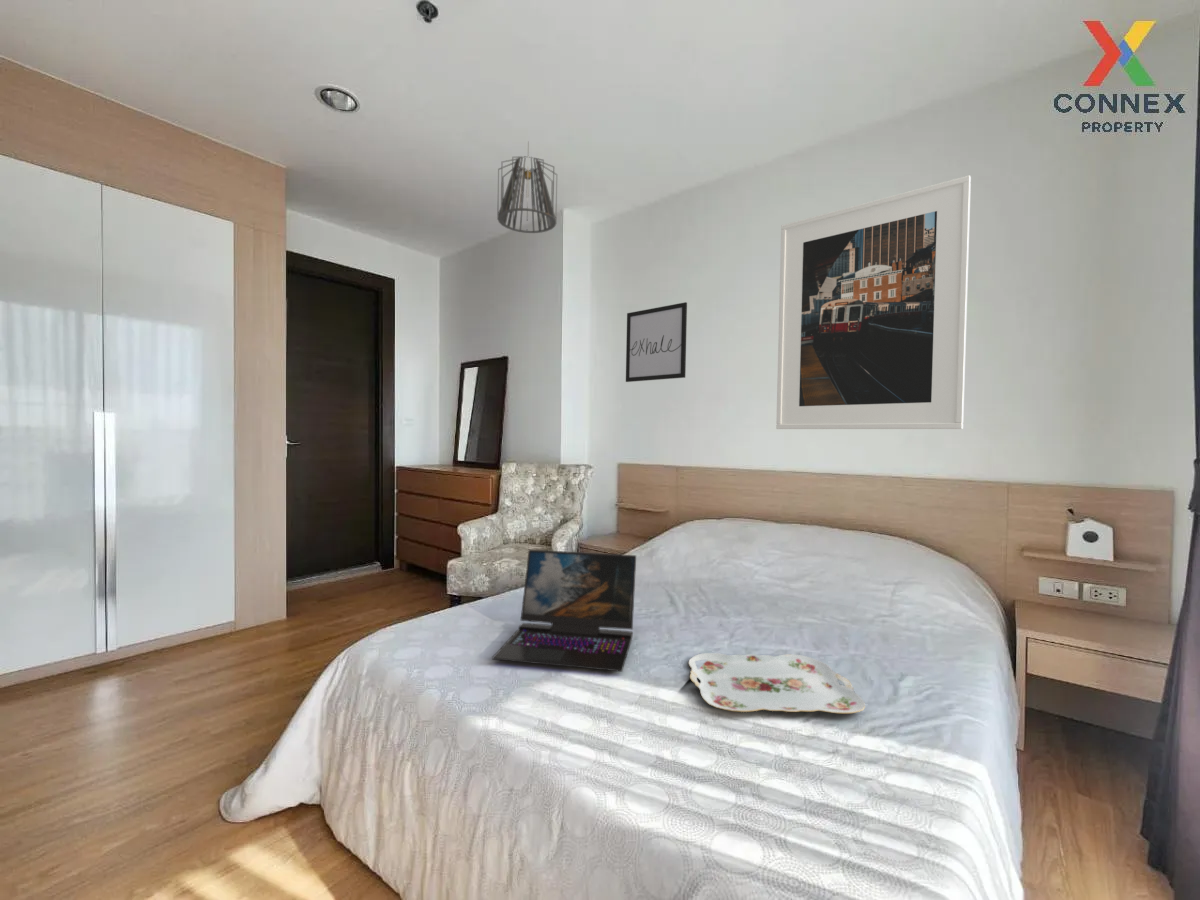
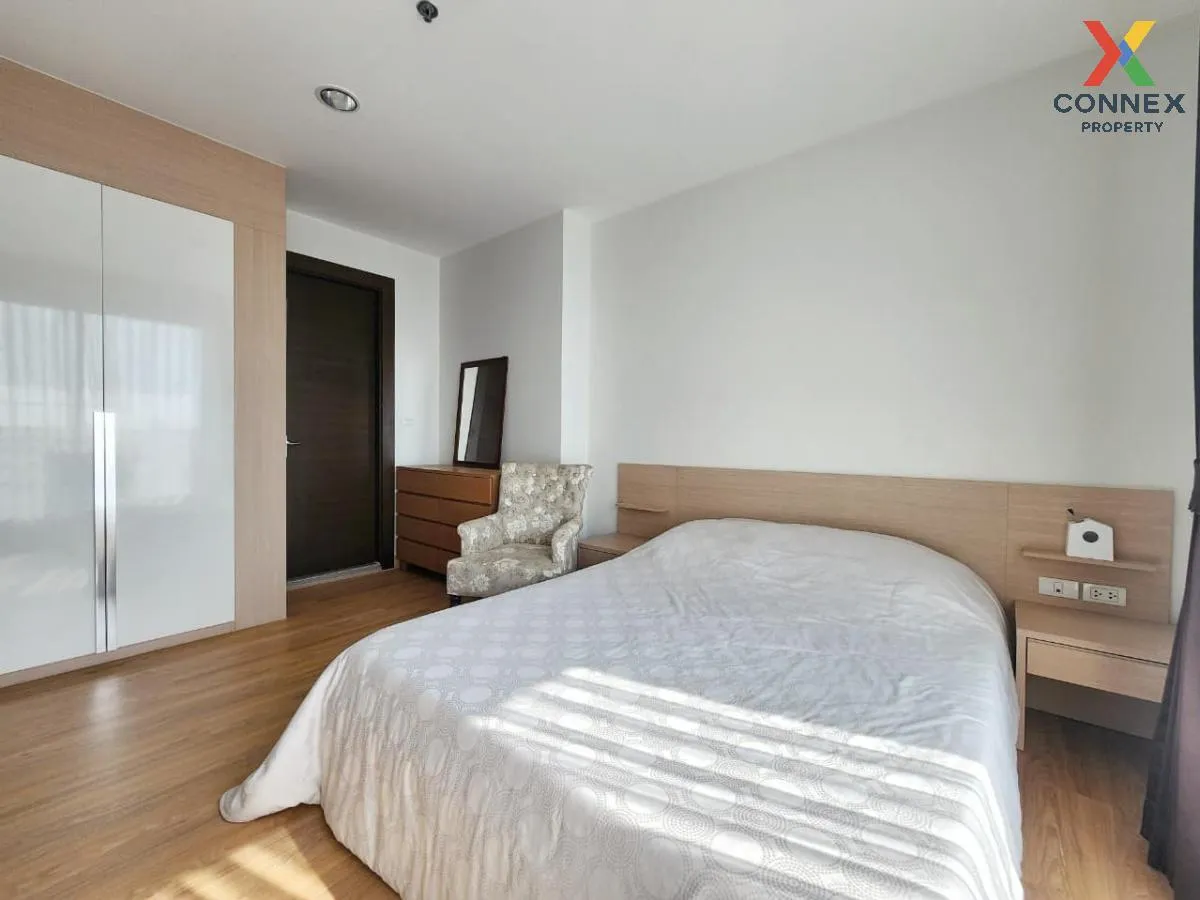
- serving tray (769, 682)
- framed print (862, 316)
- laptop (570, 605)
- wall art (655, 344)
- pendant light (527, 181)
